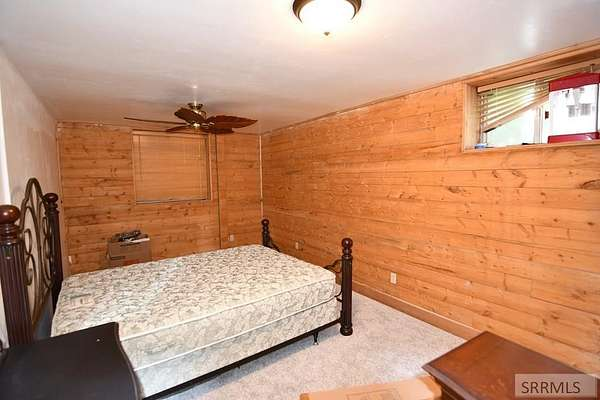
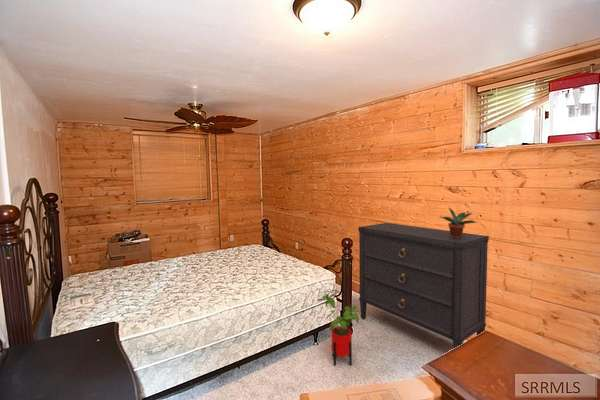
+ dresser (415, 282)
+ potted plant (456, 222)
+ house plant (340, 326)
